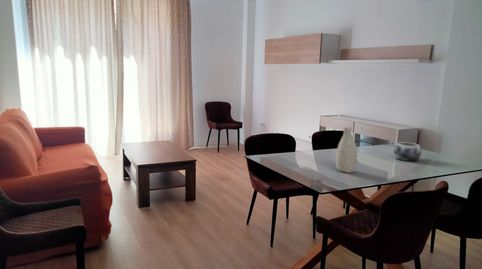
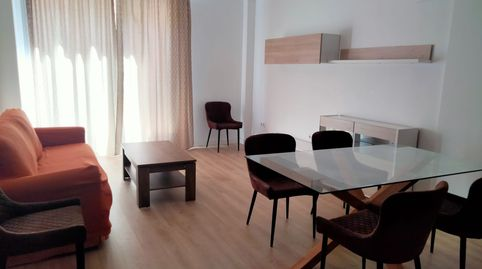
- decorative bowl (407, 151)
- vase (347, 149)
